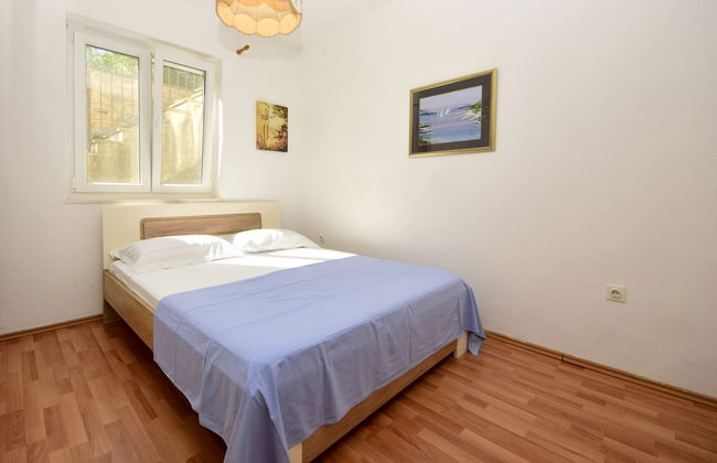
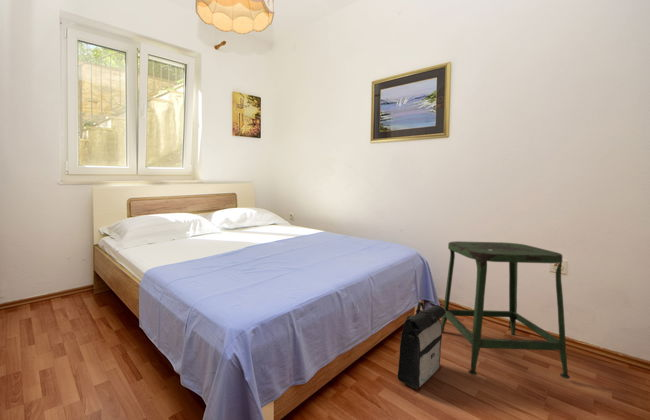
+ backpack (421, 339)
+ stool (497, 311)
